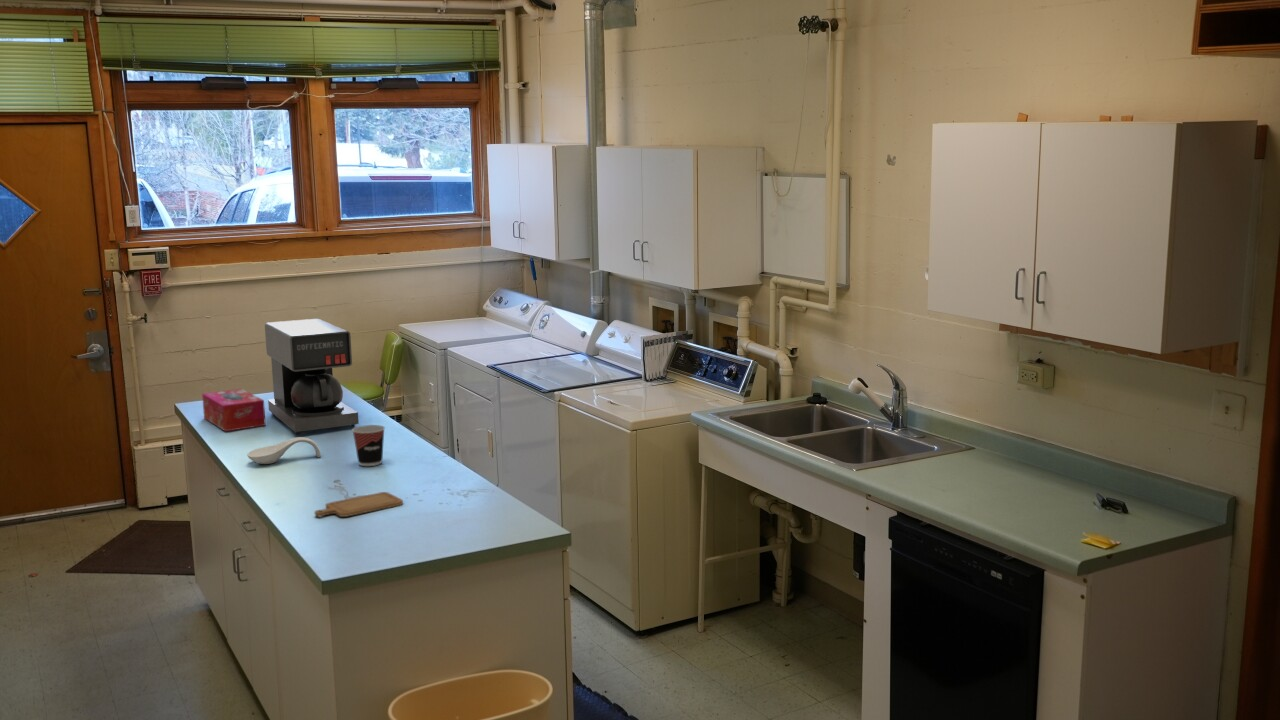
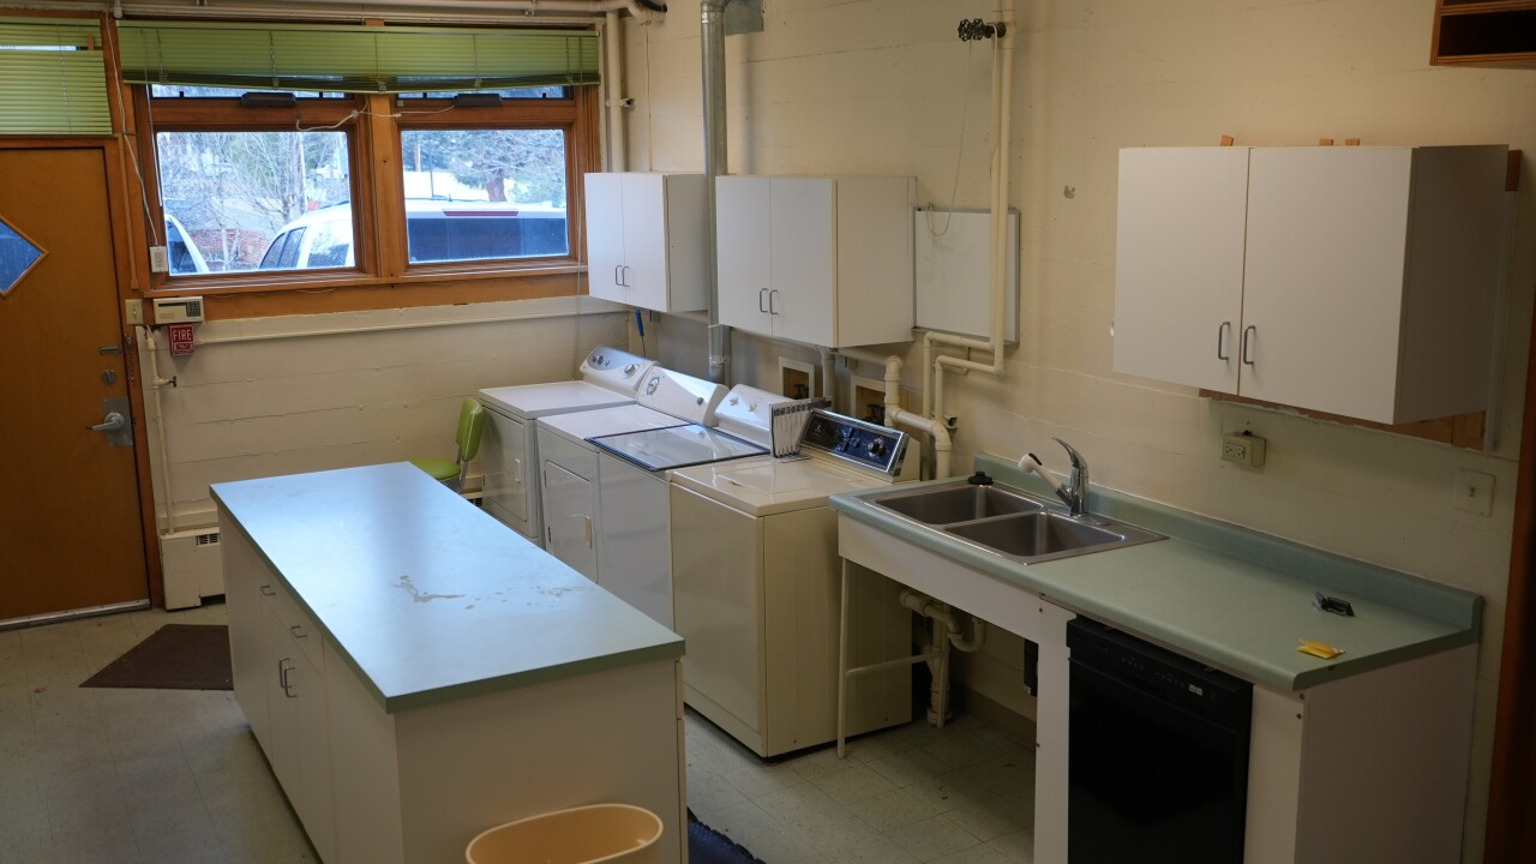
- cup (369, 445)
- spoon rest (283, 449)
- chopping board (356, 505)
- coffee maker (309, 374)
- tissue box (233, 409)
